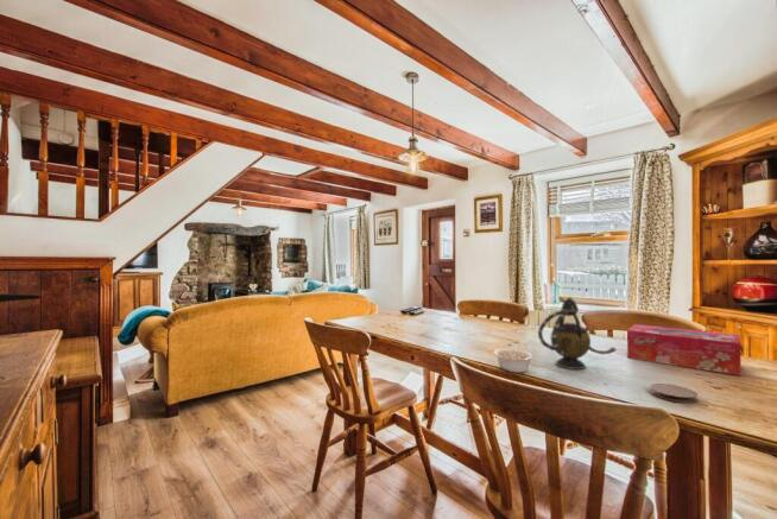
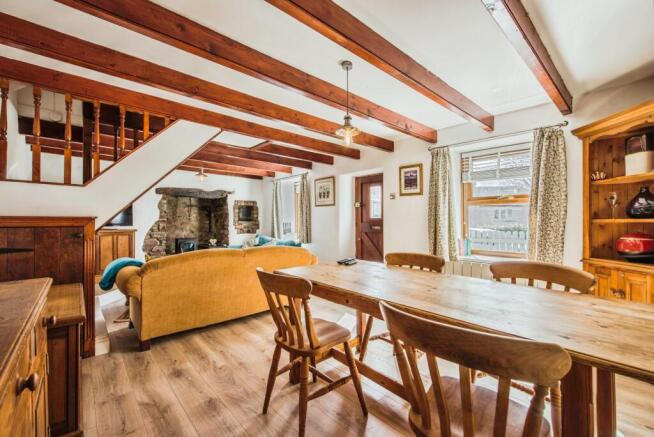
- legume (512, 359)
- tissue box (681, 346)
- coaster (672, 392)
- teapot (580, 330)
